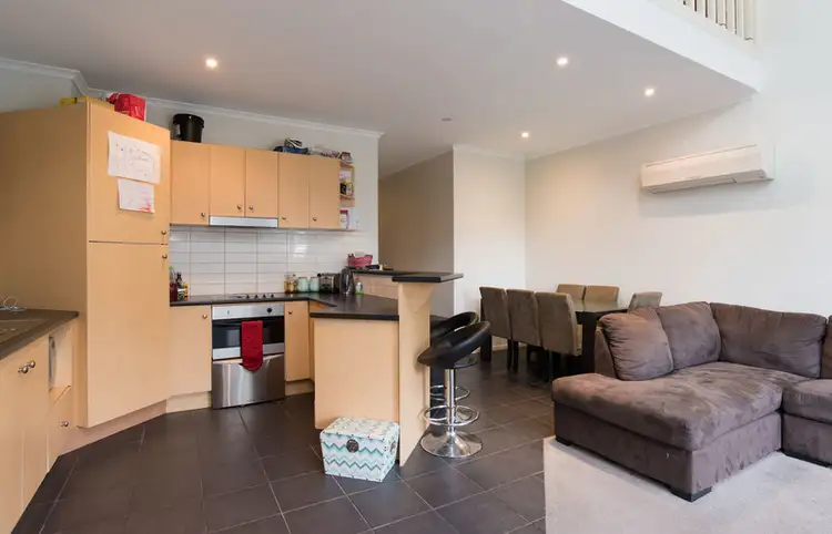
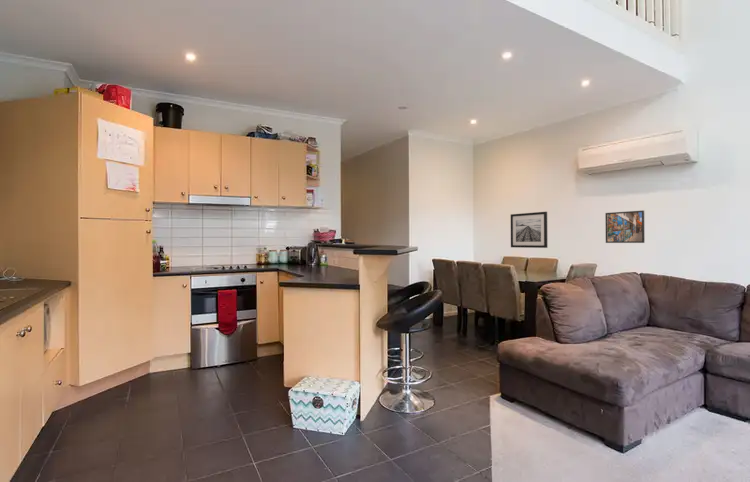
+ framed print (624, 227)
+ wall art (528, 230)
